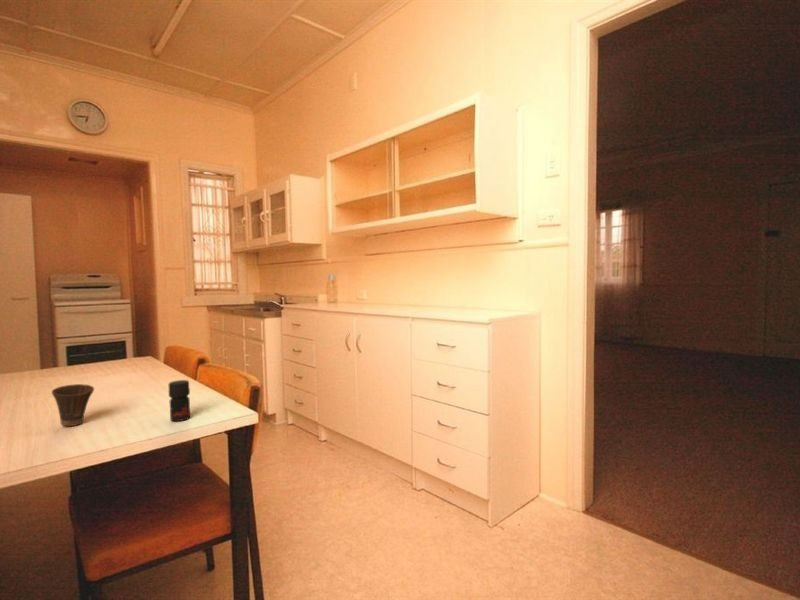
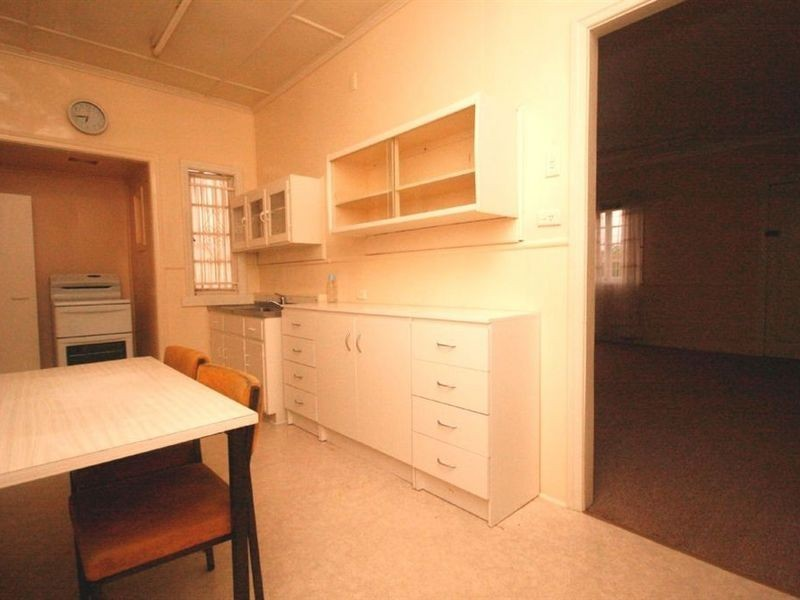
- cup (74, 405)
- jar (179, 400)
